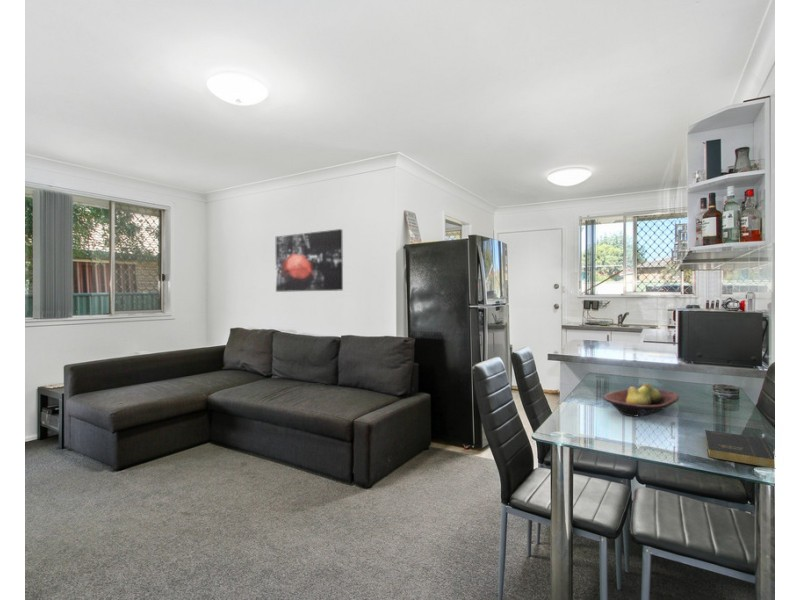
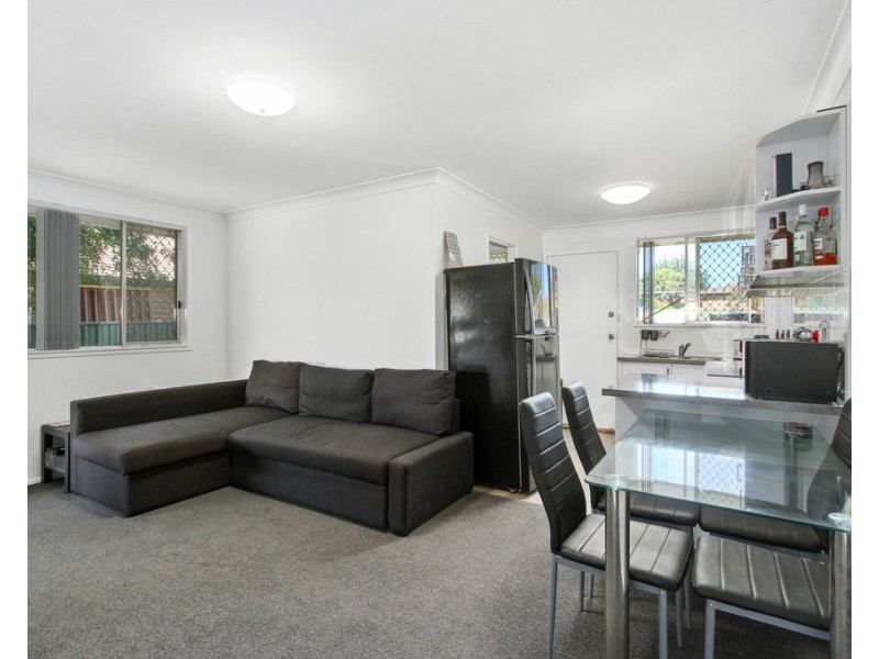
- fruit bowl (641, 397)
- wall art (307, 262)
- book (737, 446)
